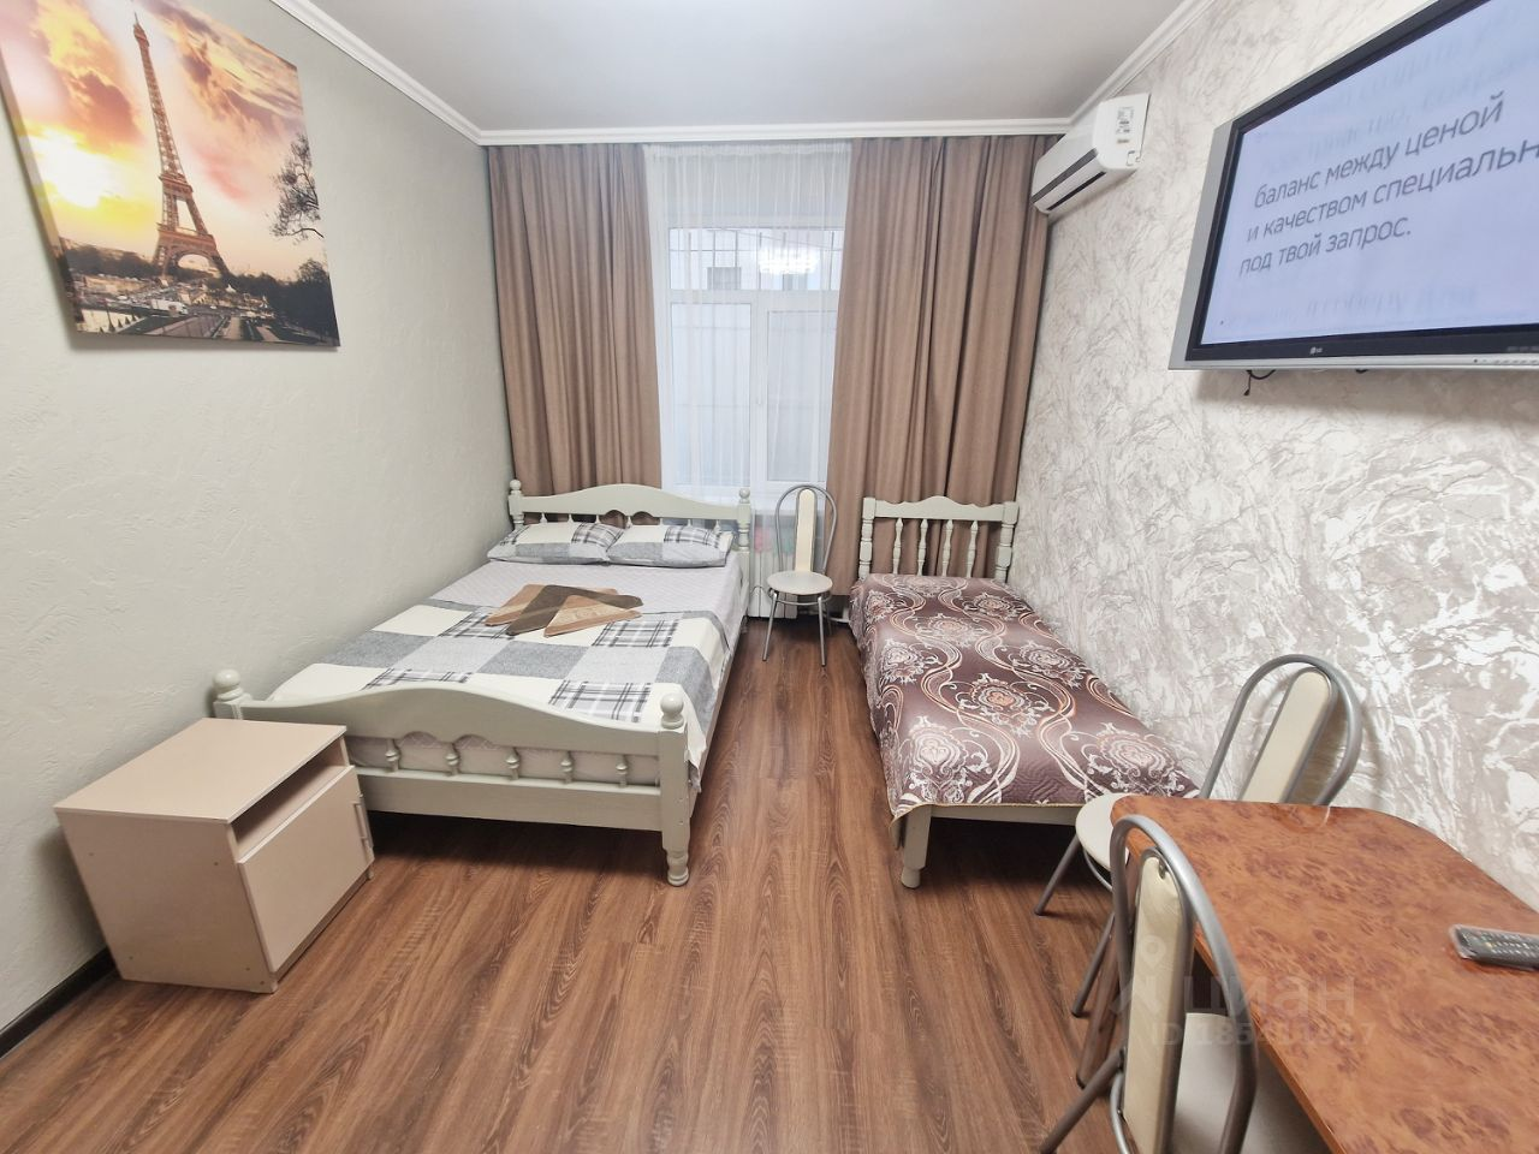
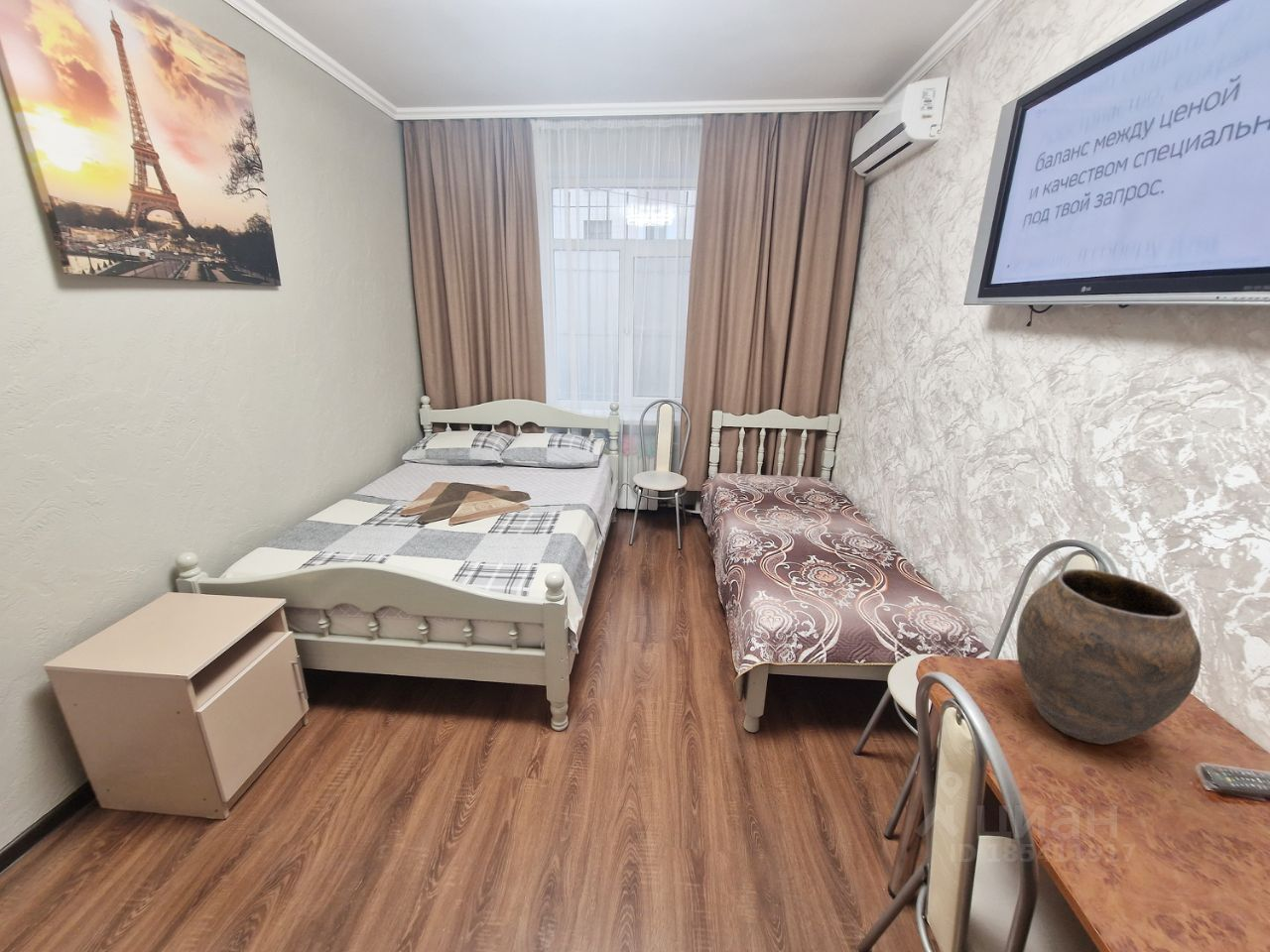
+ vase (1096, 658)
